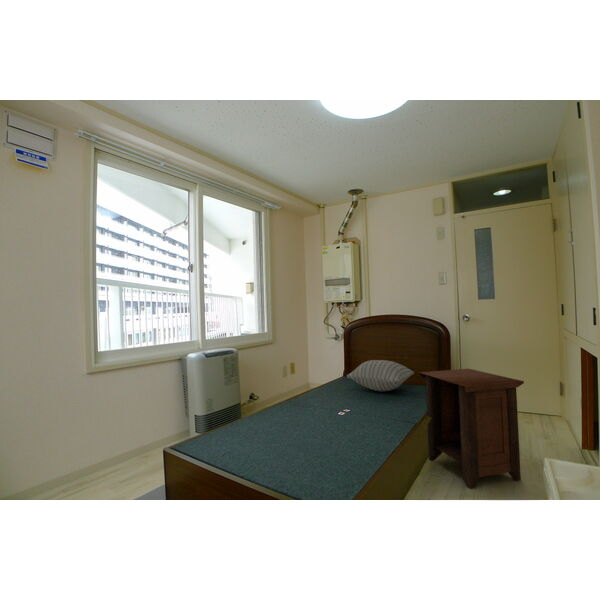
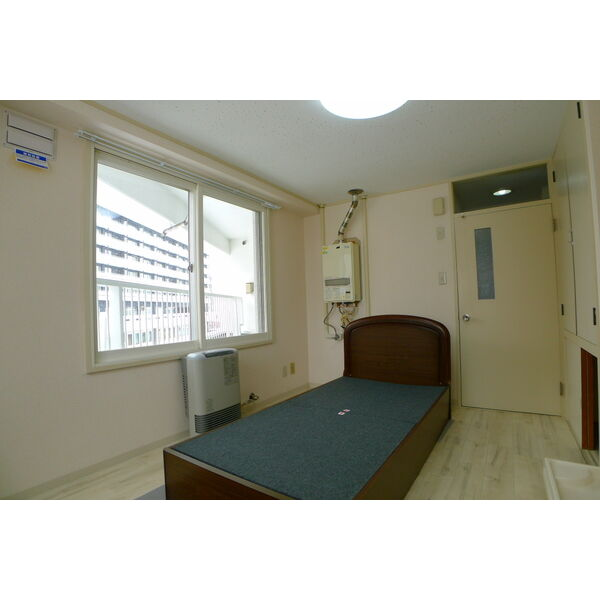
- nightstand (469, 422)
- pillow (380, 374)
